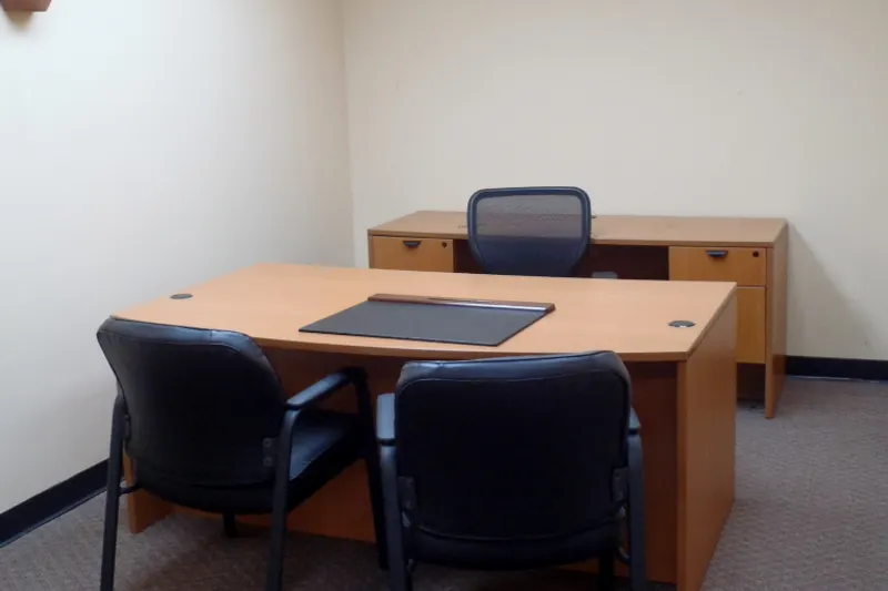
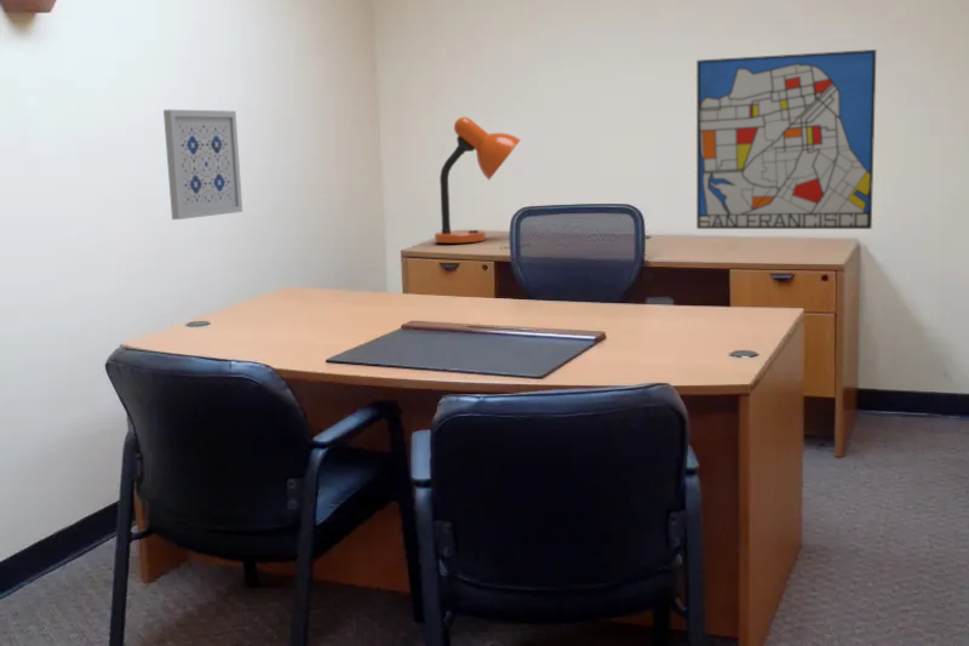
+ wall art (205, 162)
+ wall art (782, 143)
+ desk lamp (482, 172)
